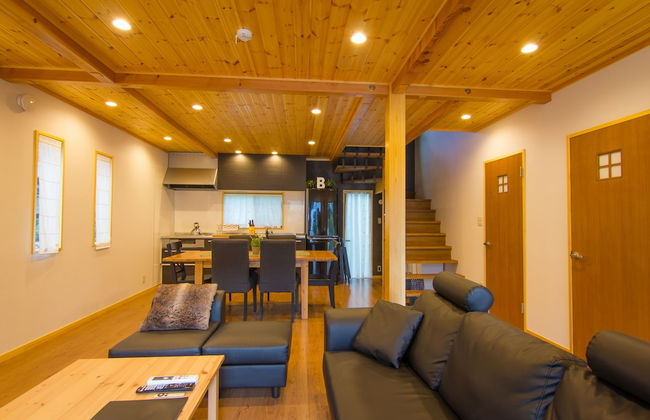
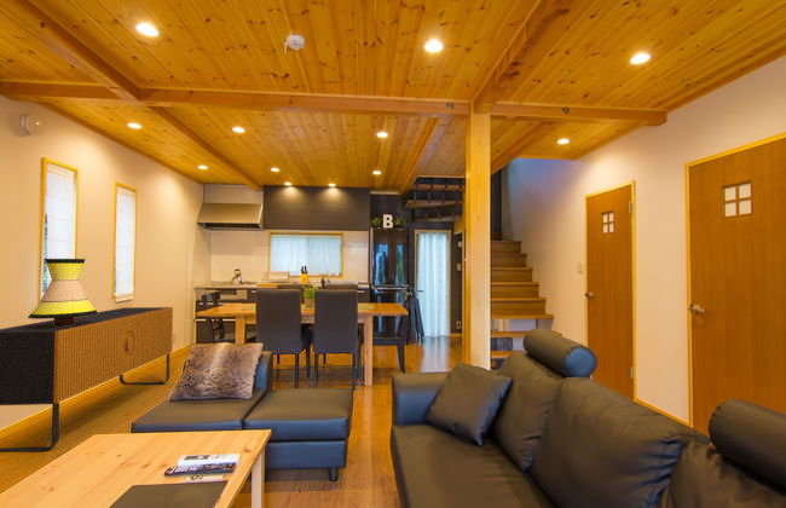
+ table lamp (64, 291)
+ sideboard (98, 363)
